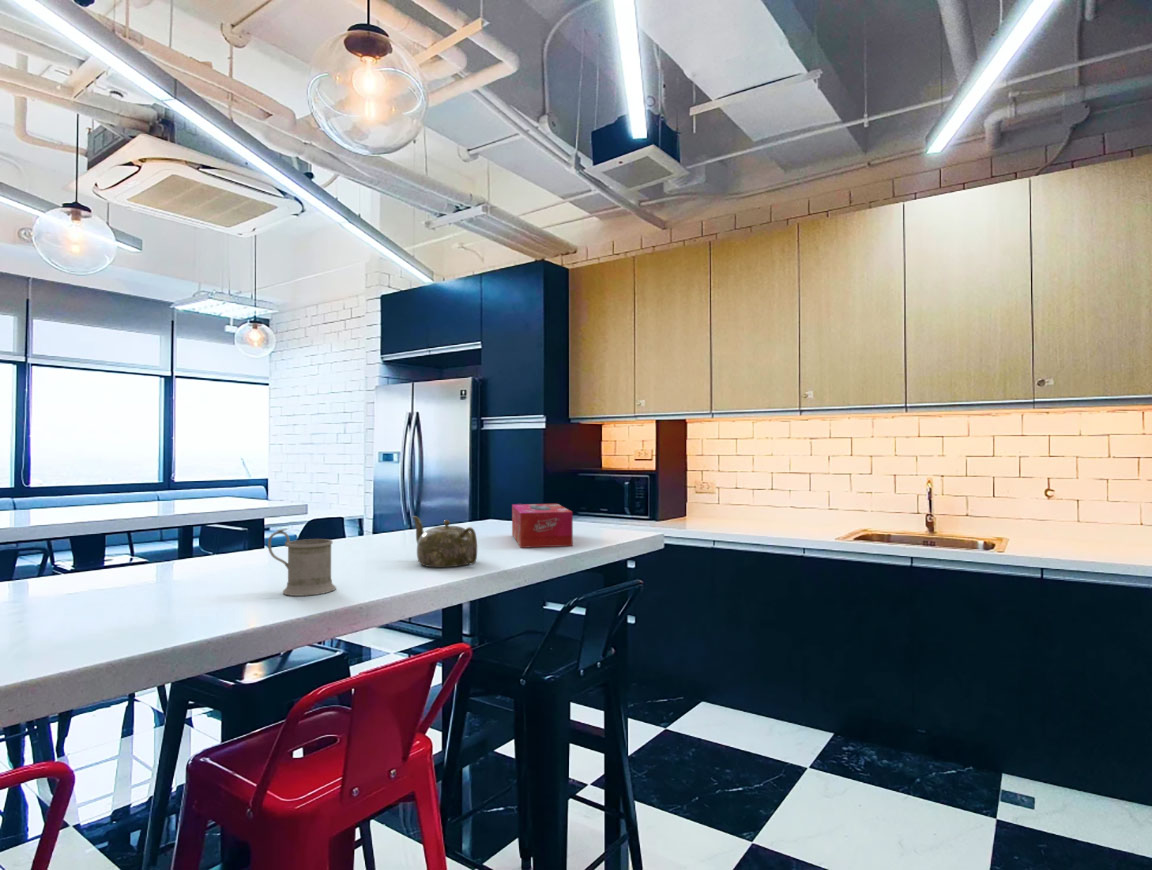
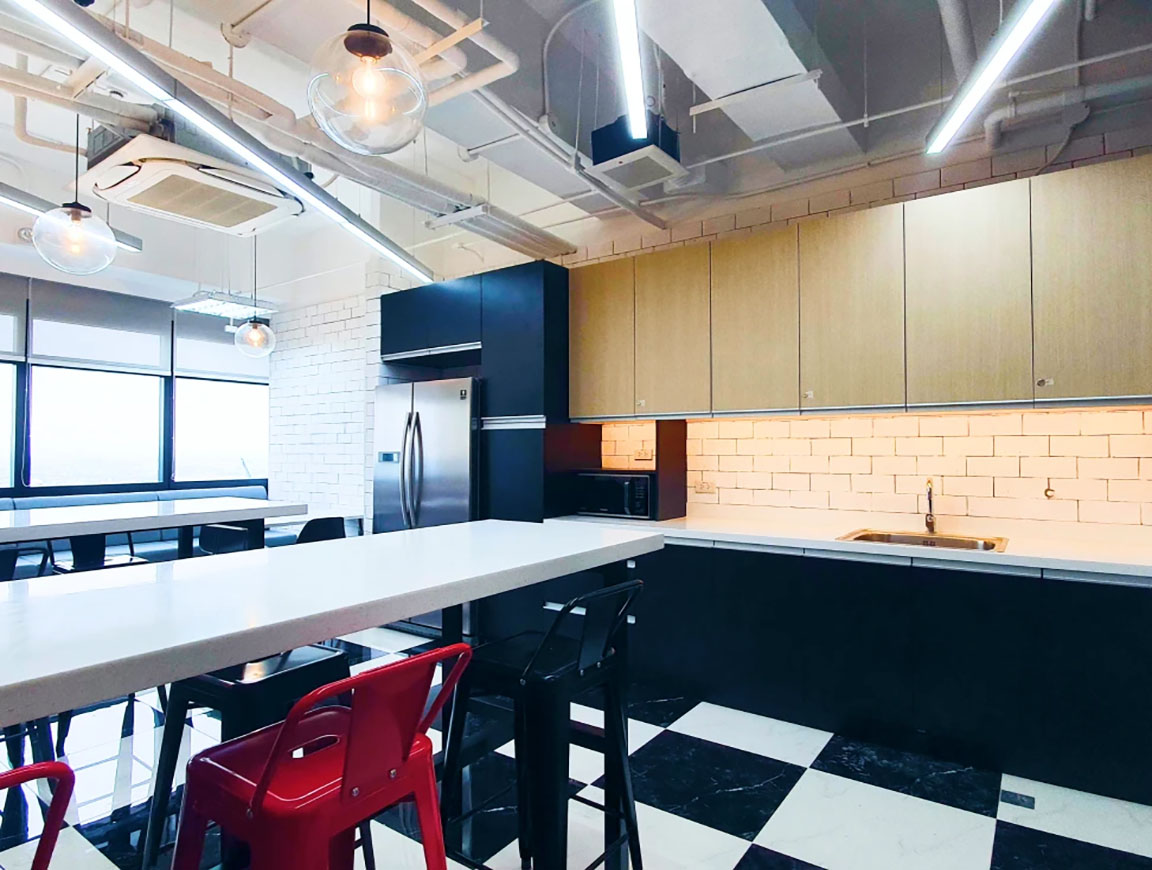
- tissue box (540, 523)
- mug (299, 559)
- teapot (443, 540)
